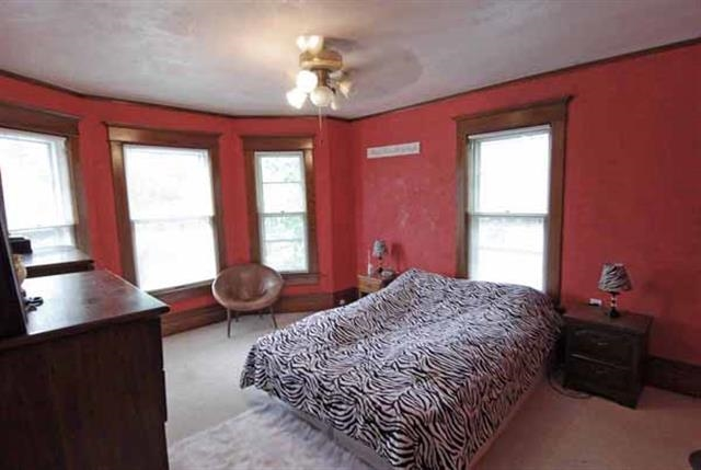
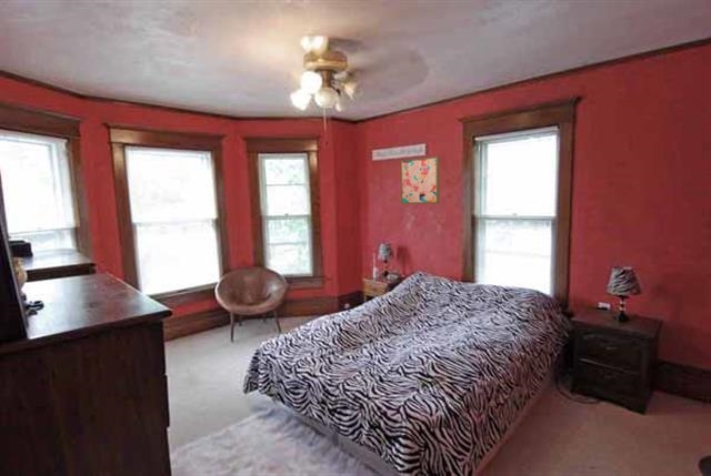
+ wall art (419, 181)
